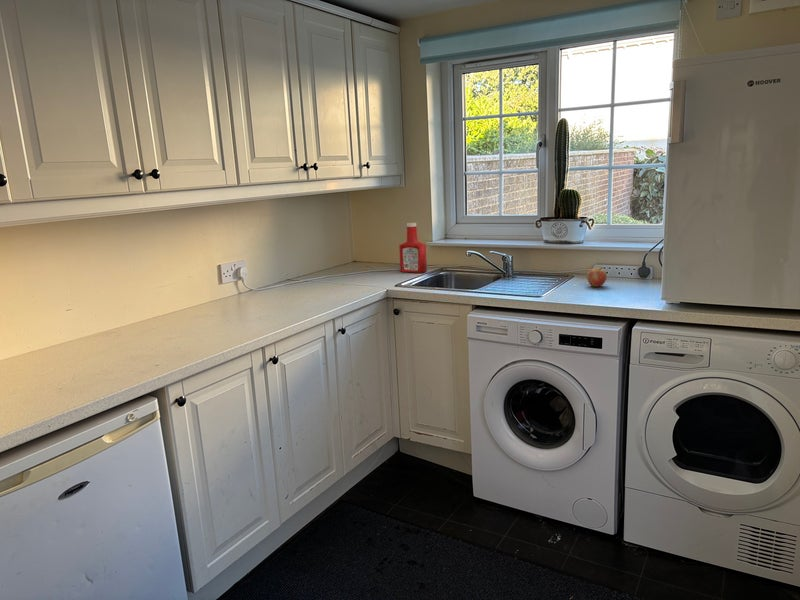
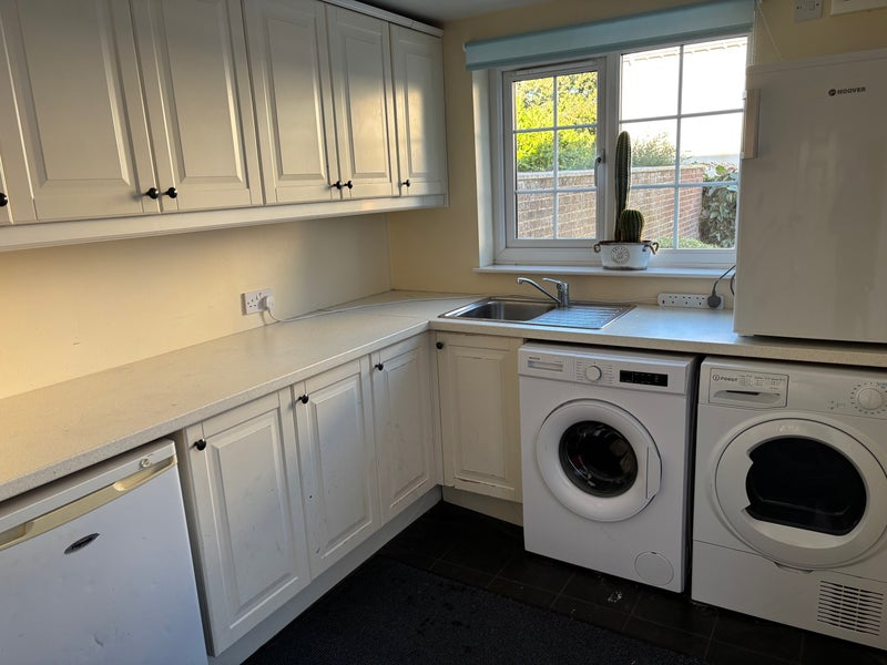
- fruit (596, 276)
- soap bottle (412, 247)
